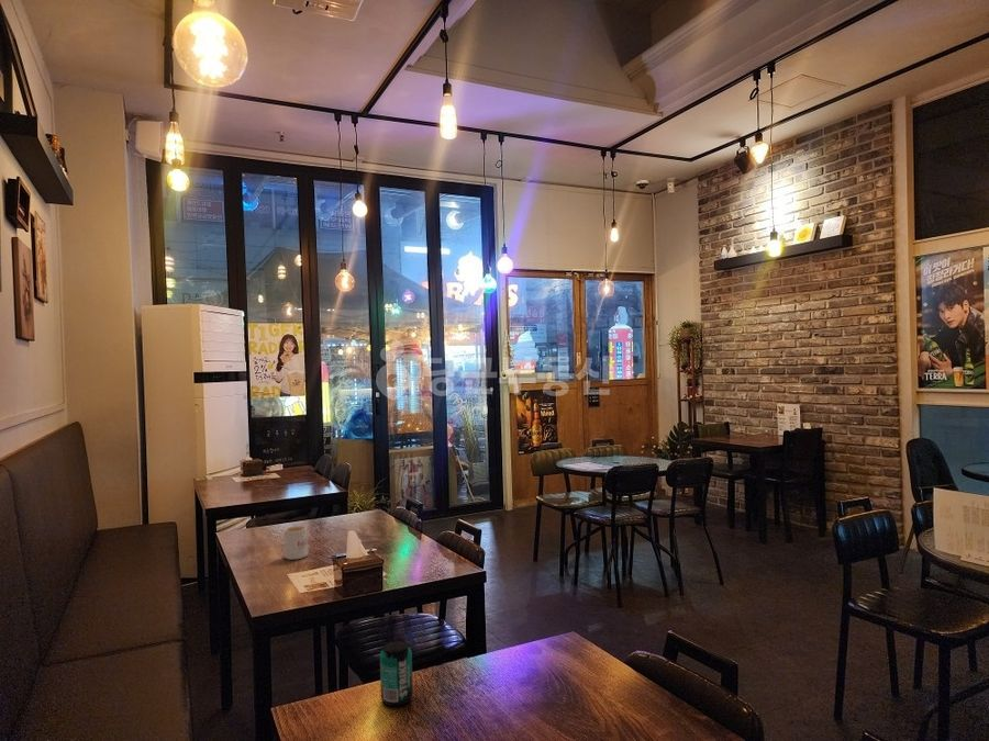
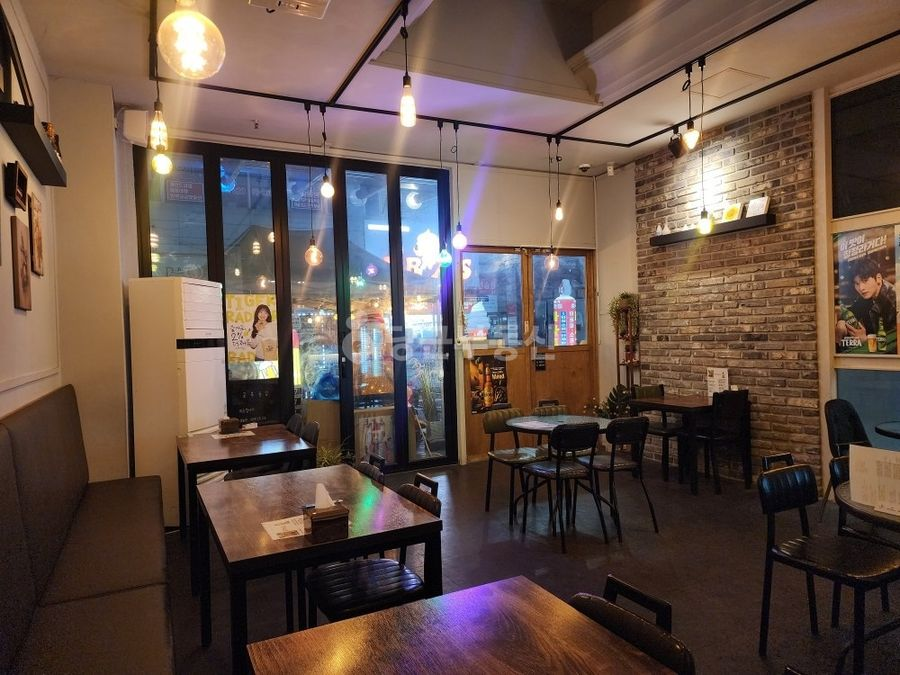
- beverage can (396, 672)
- mug (297, 540)
